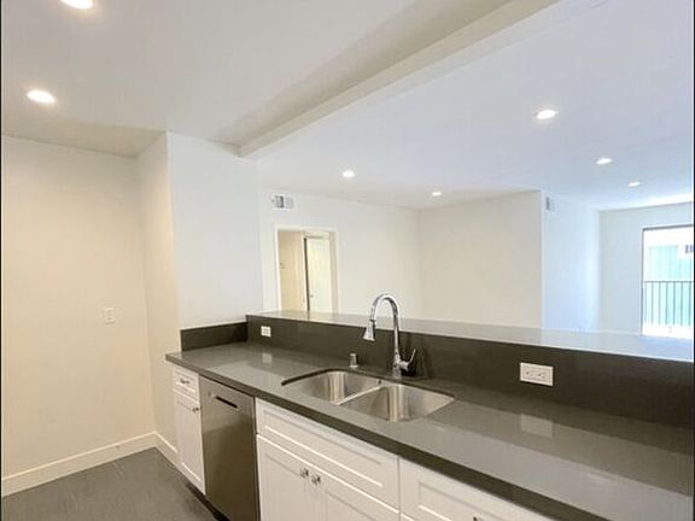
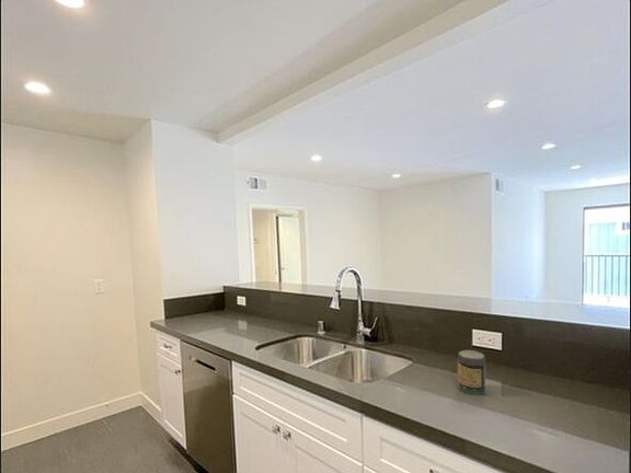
+ jar (471, 371)
